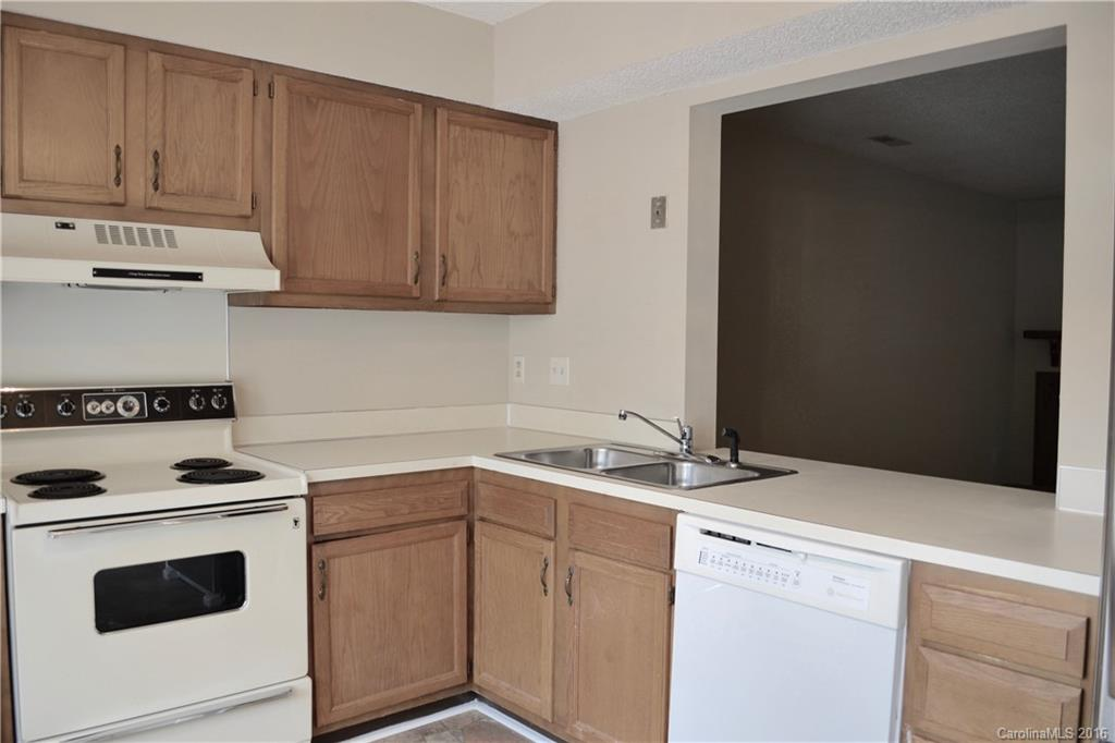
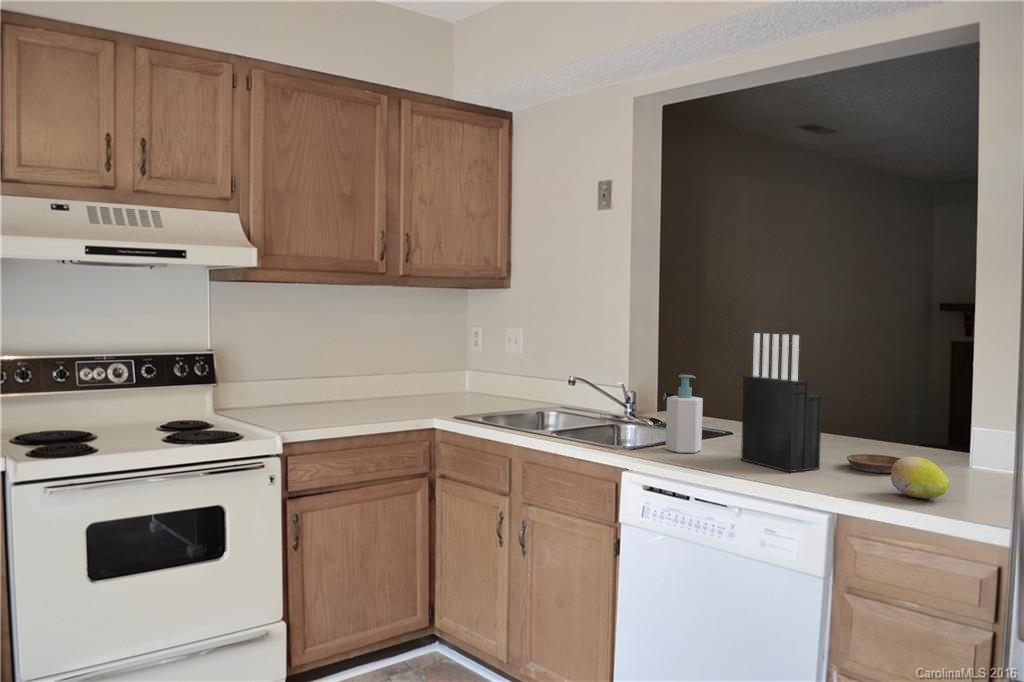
+ knife block (784, 399)
+ soap bottle (684, 412)
+ fruit (920, 477)
+ saucer (876, 464)
